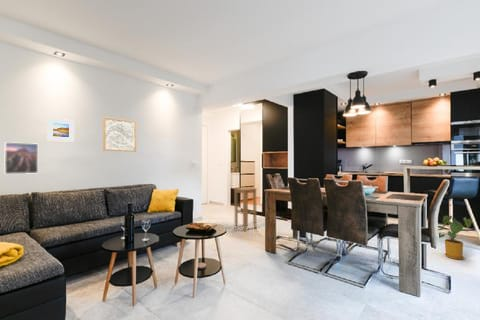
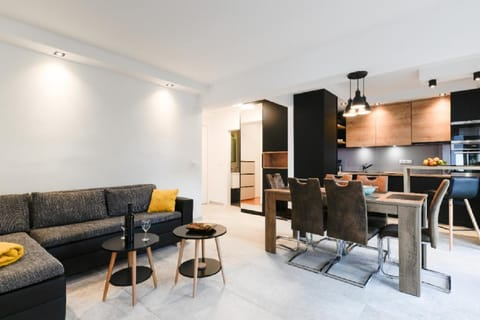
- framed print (61, 130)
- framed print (21, 158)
- stool (245, 208)
- house plant (452, 236)
- wall art (120, 135)
